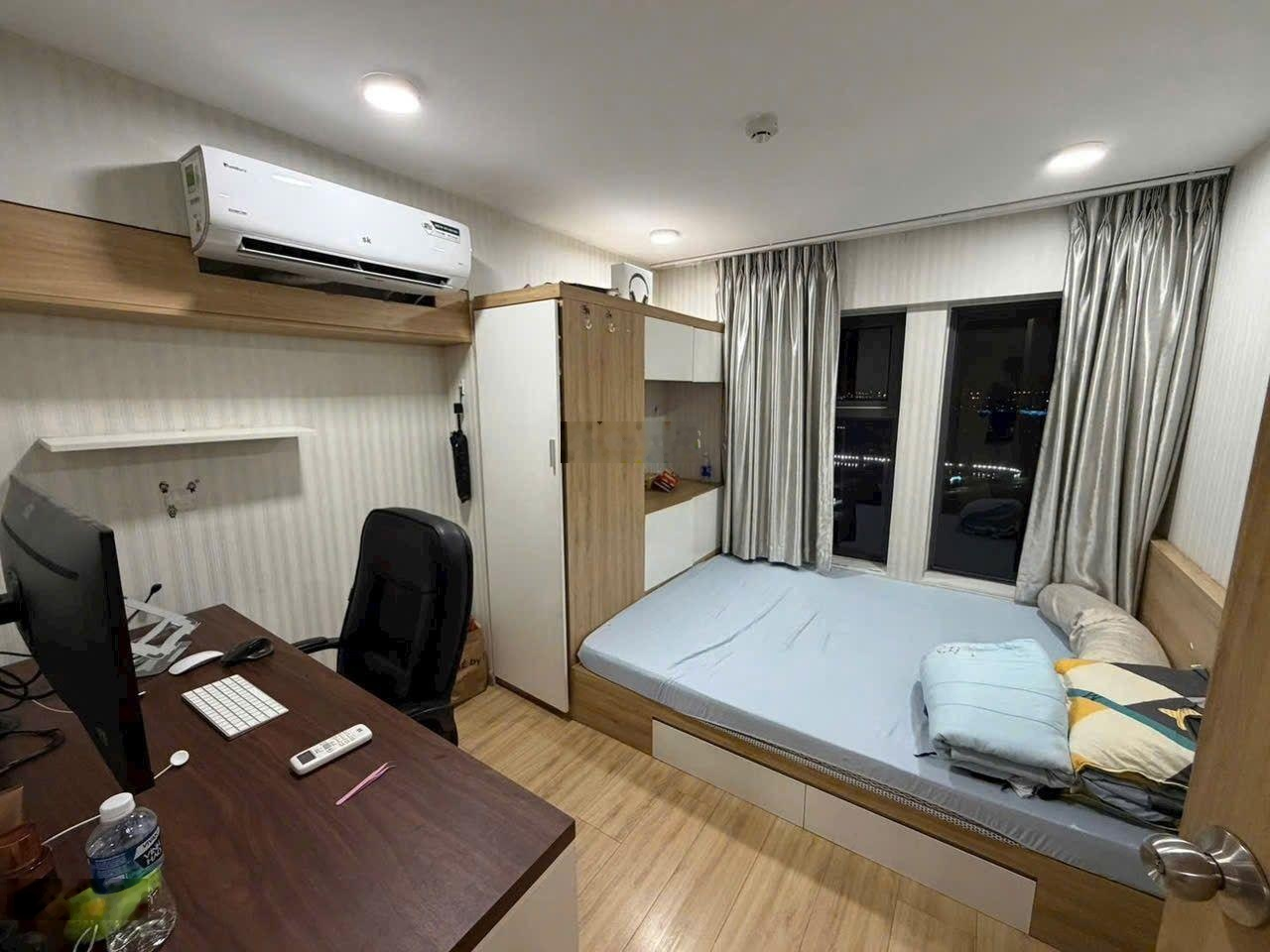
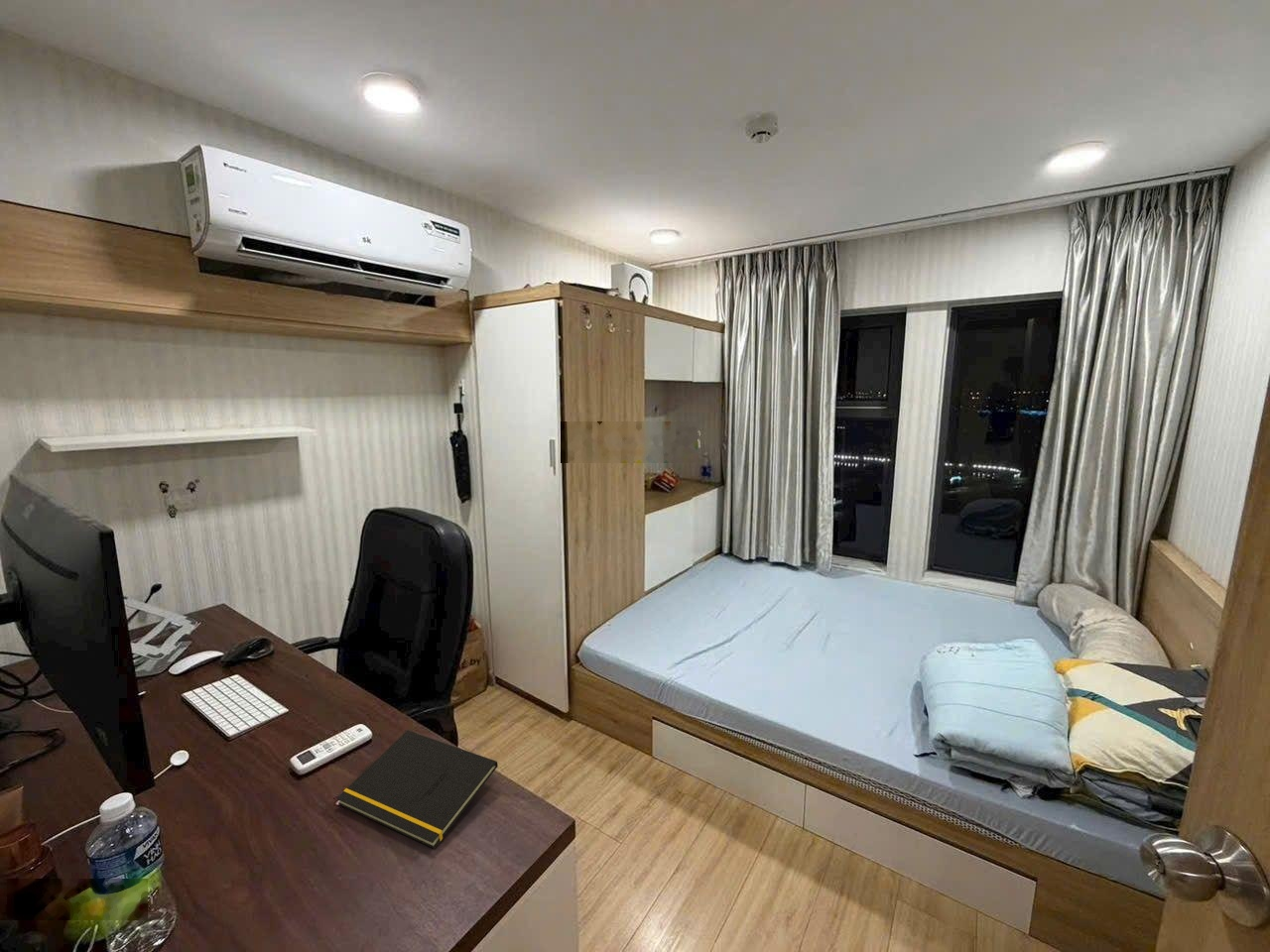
+ notepad (419, 781)
